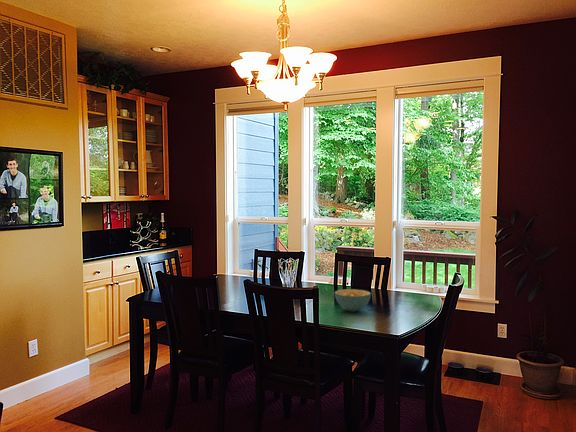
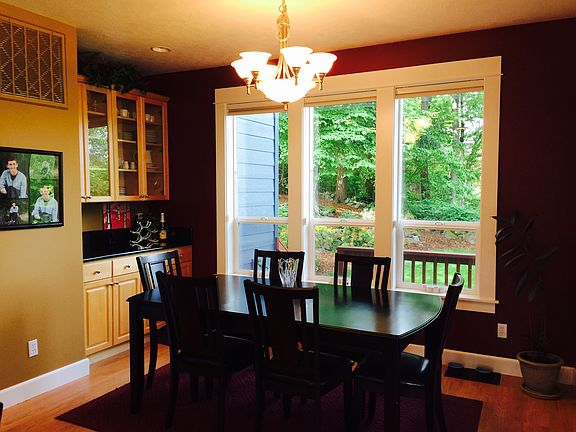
- cereal bowl (352, 301)
